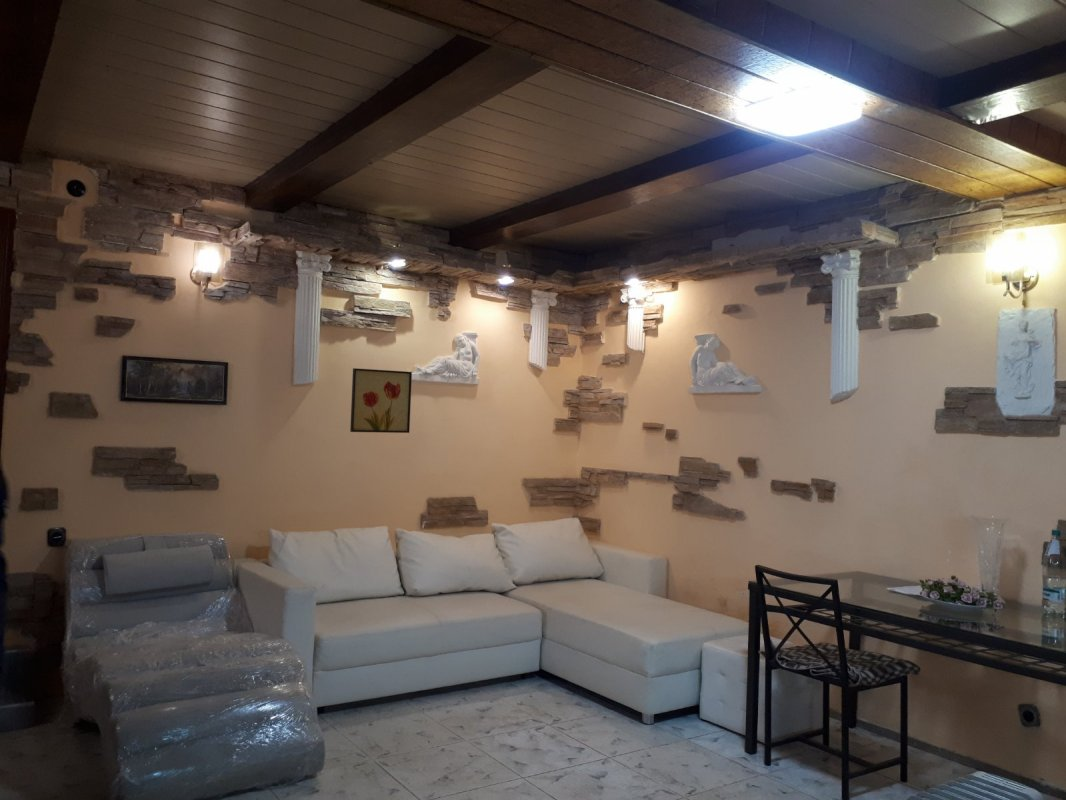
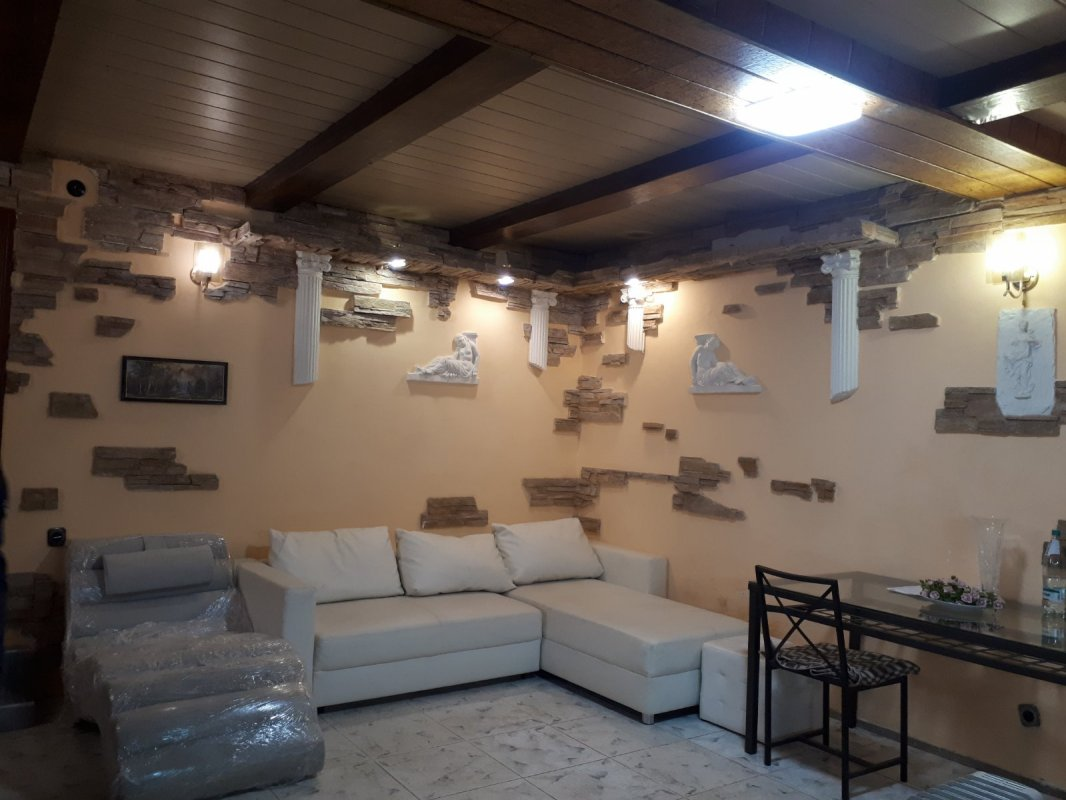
- wall art (381, 401)
